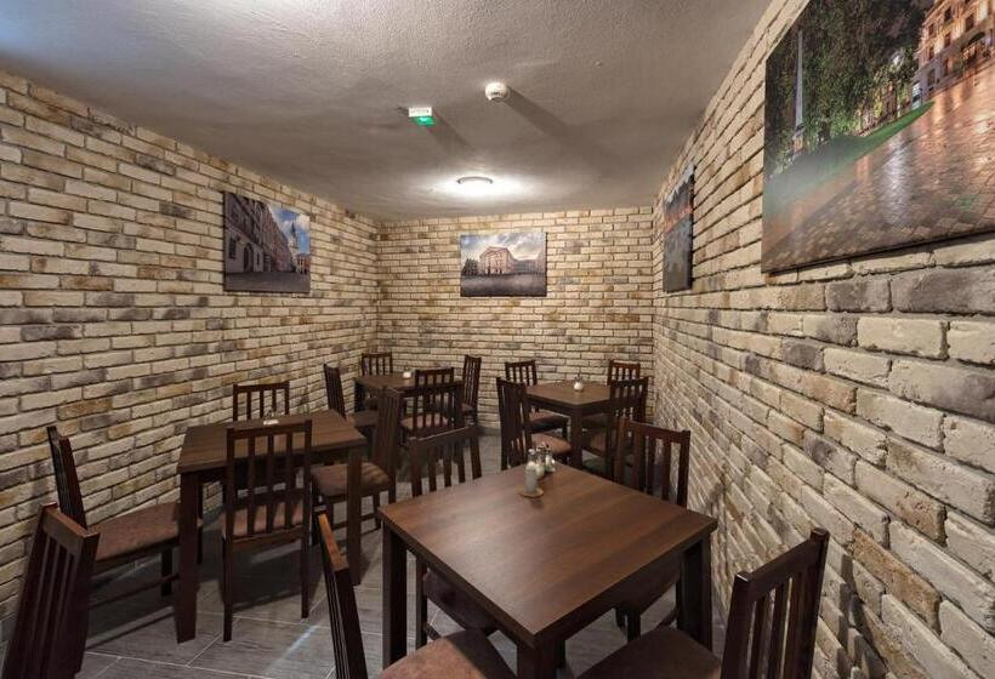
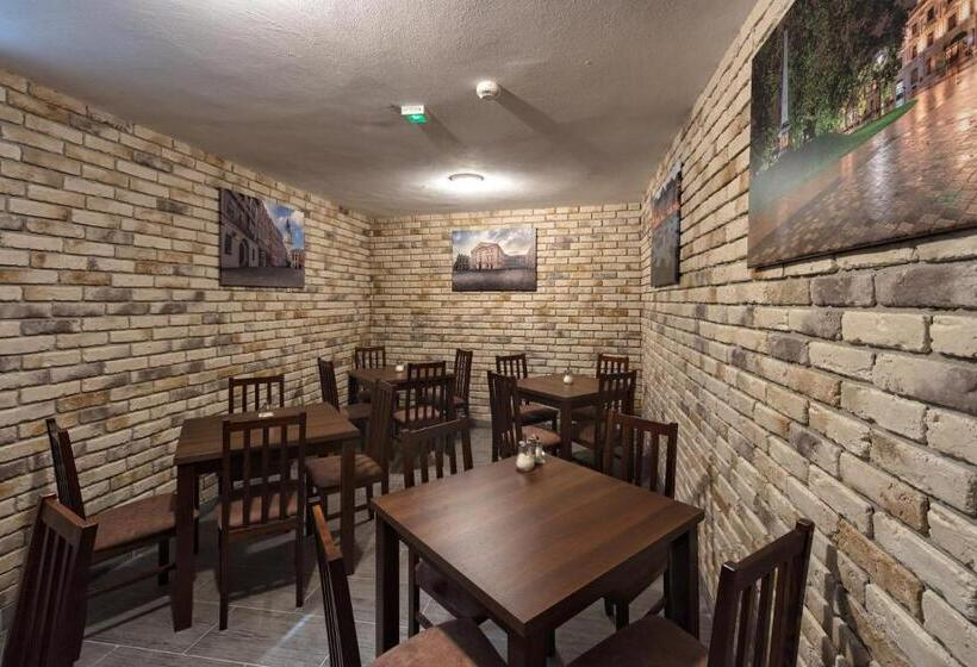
- candle (530, 474)
